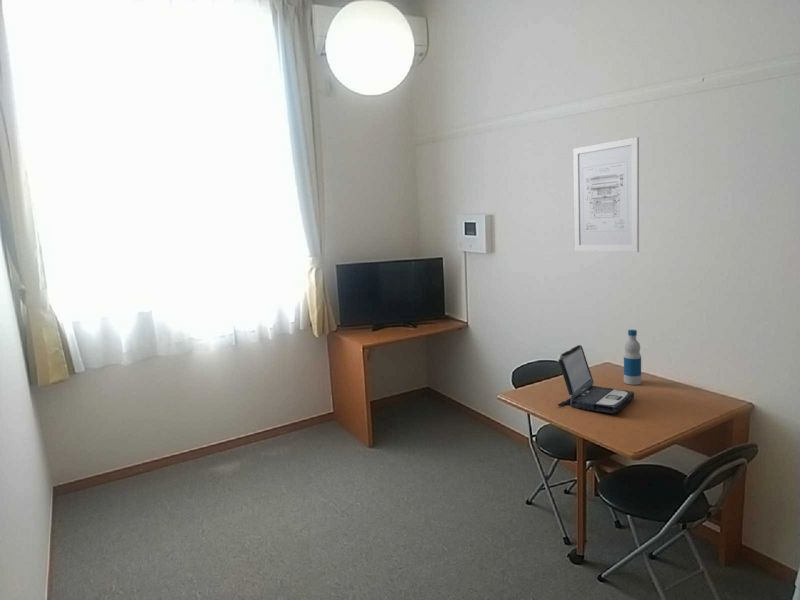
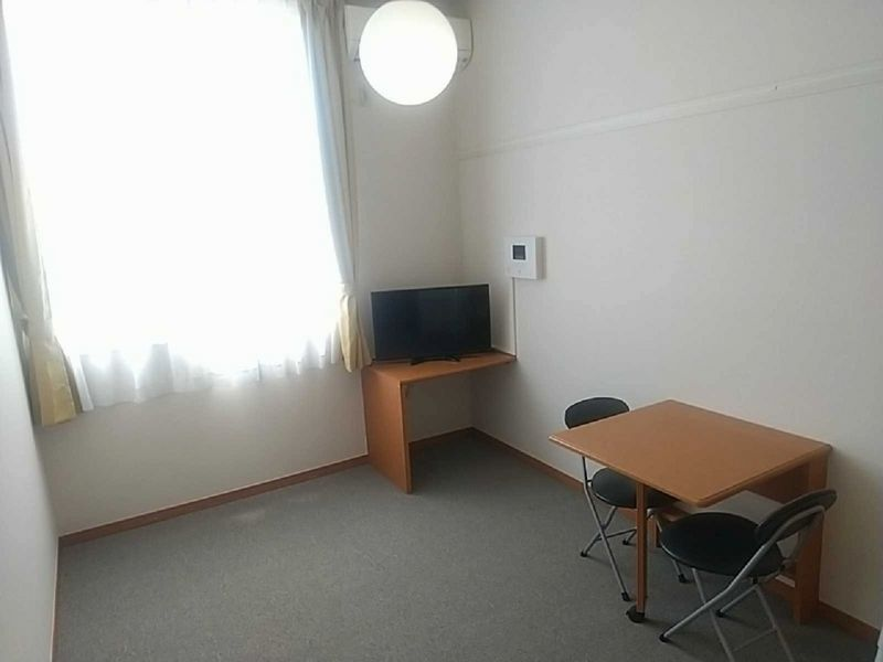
- laptop (591, 377)
- bottle (632, 356)
- wall art (604, 198)
